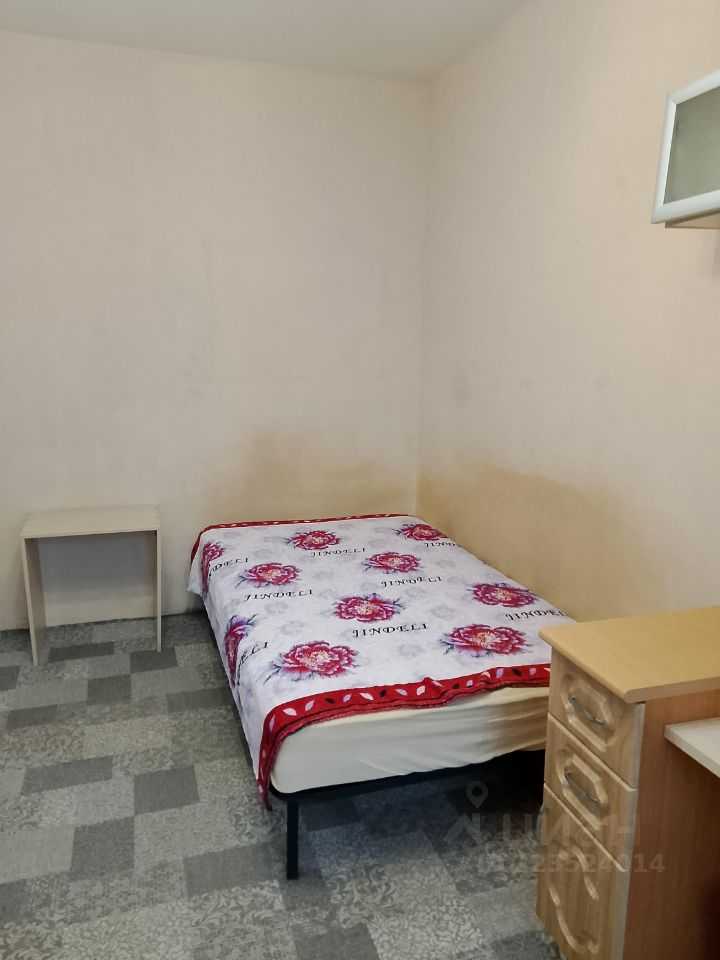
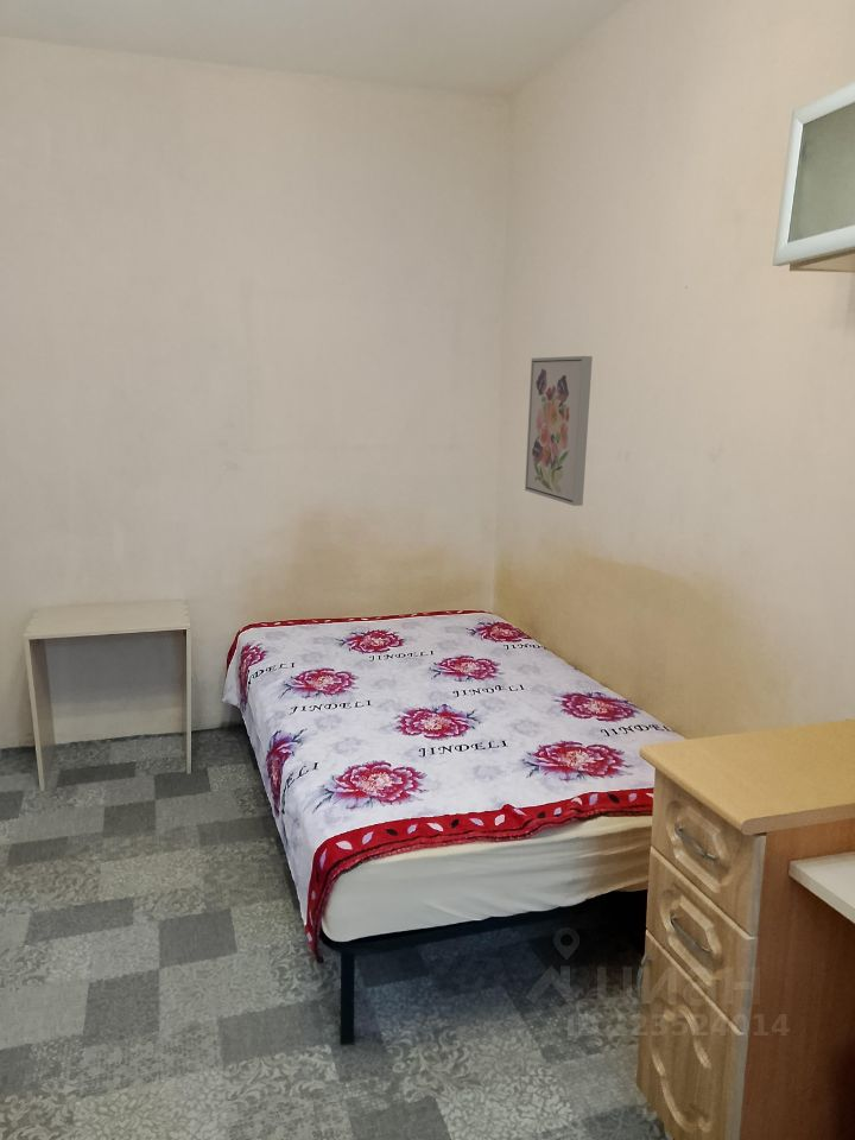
+ wall art (556, 429)
